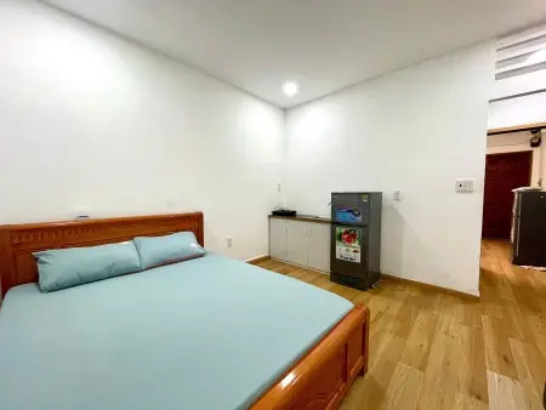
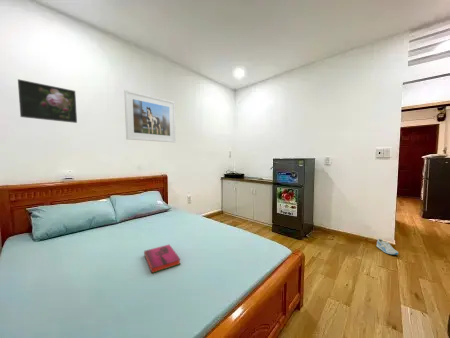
+ sneaker (386, 246)
+ hardback book (161, 257)
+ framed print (49, 103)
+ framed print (152, 118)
